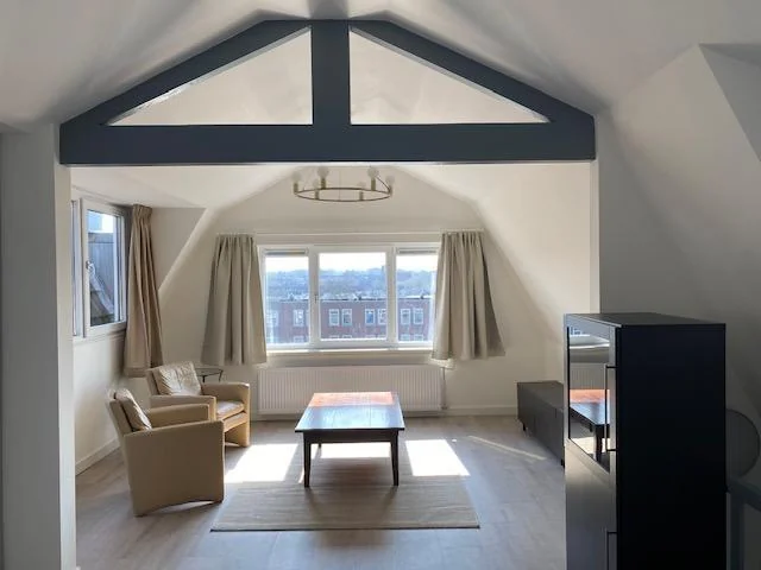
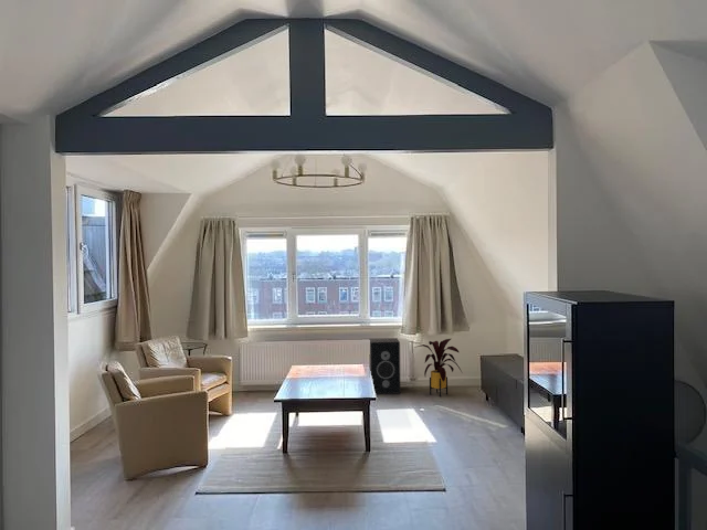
+ speaker (384, 365)
+ house plant (436, 367)
